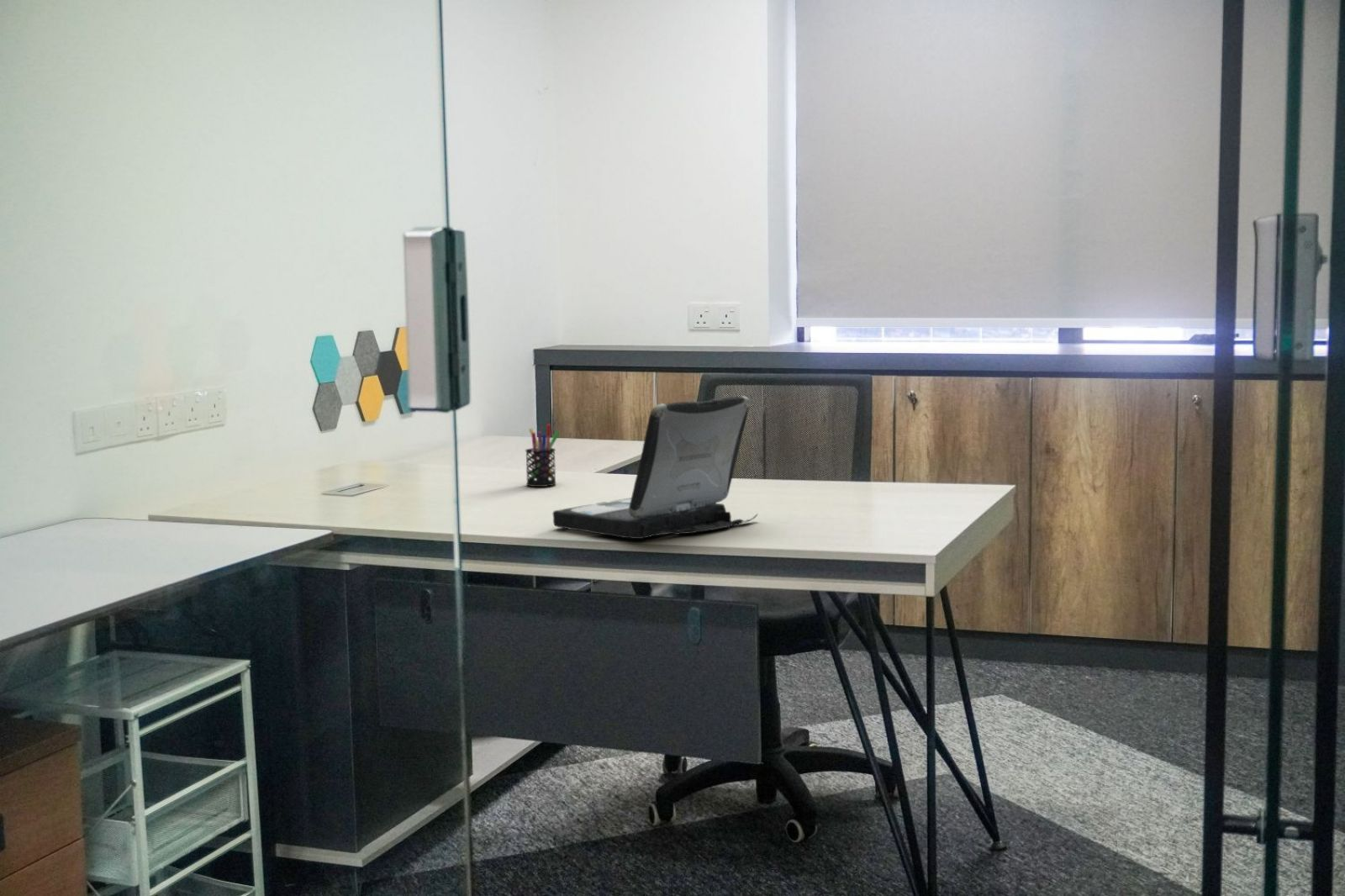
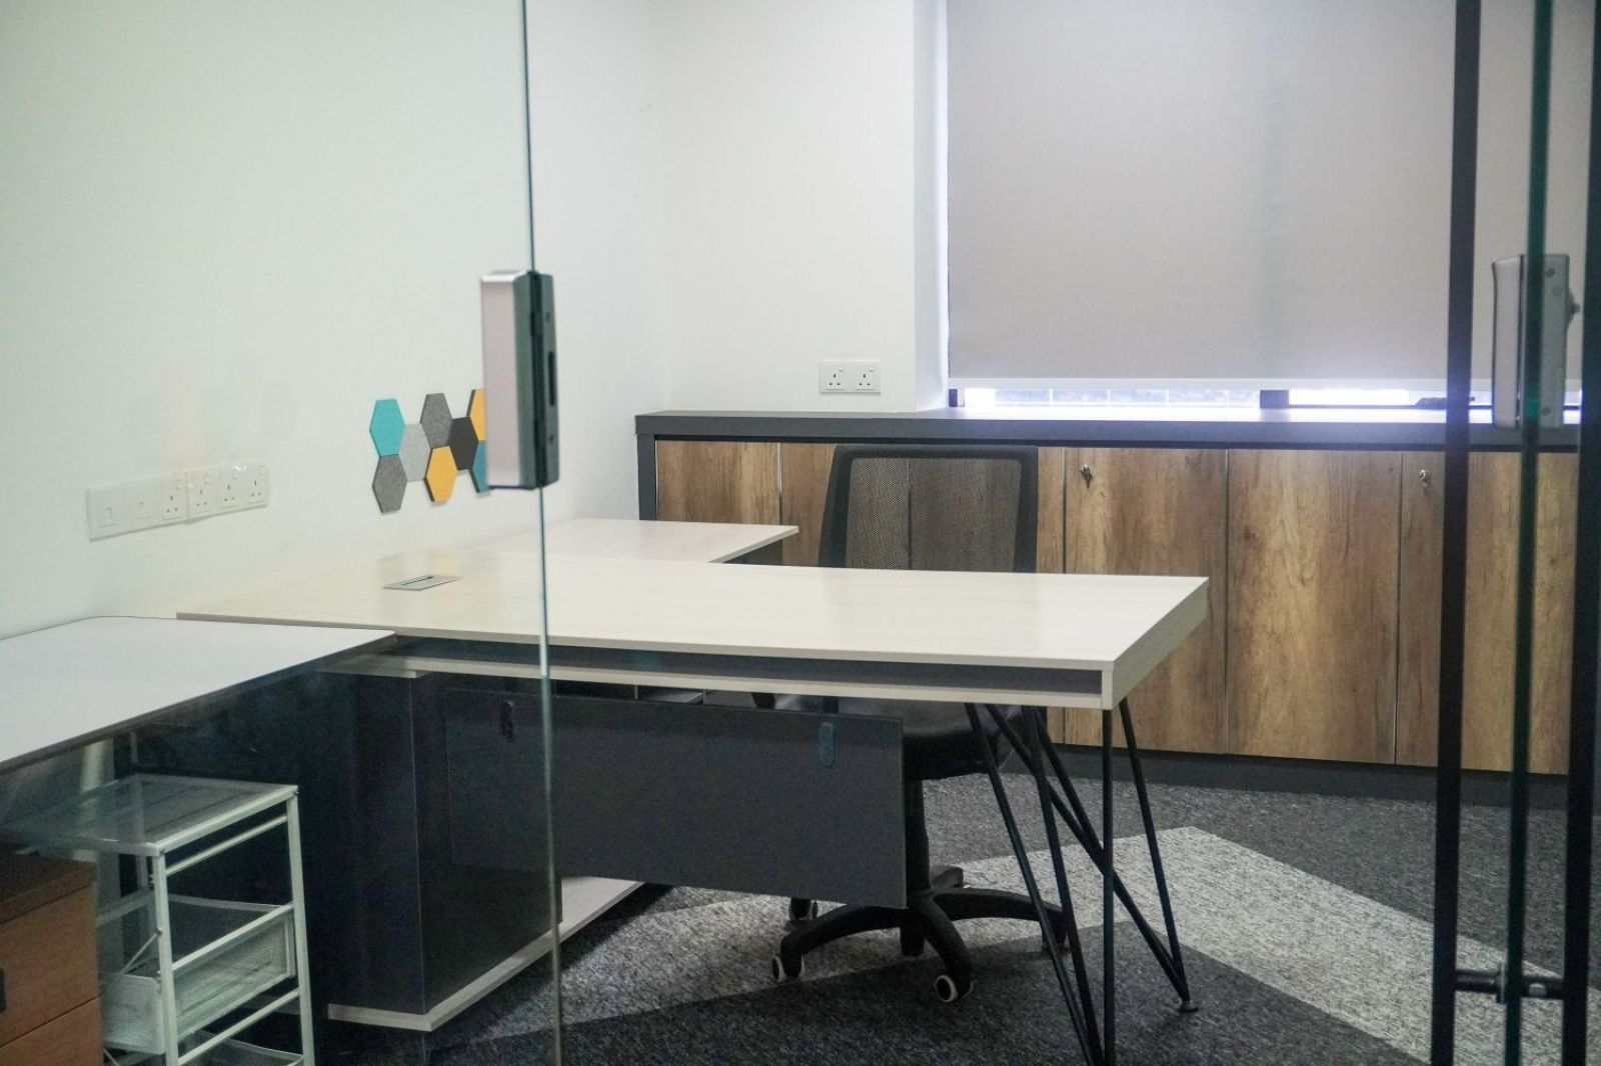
- laptop (656, 462)
- pen holder (544, 454)
